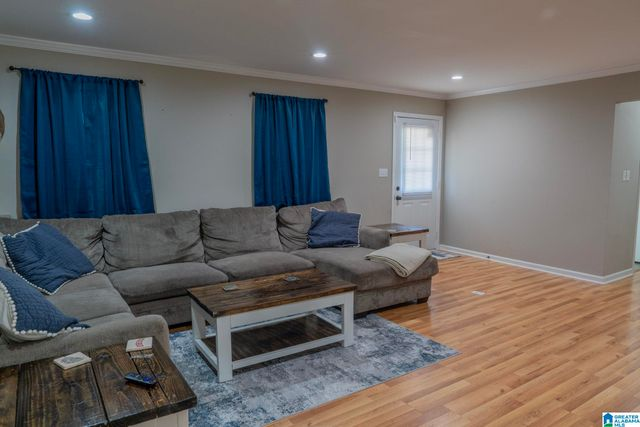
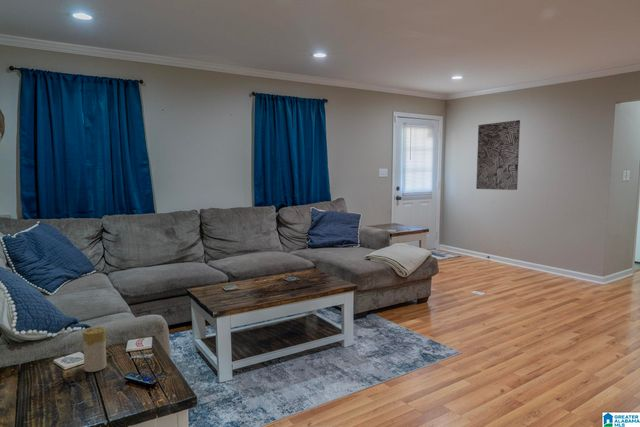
+ candle (94, 349)
+ wall art (497, 156)
